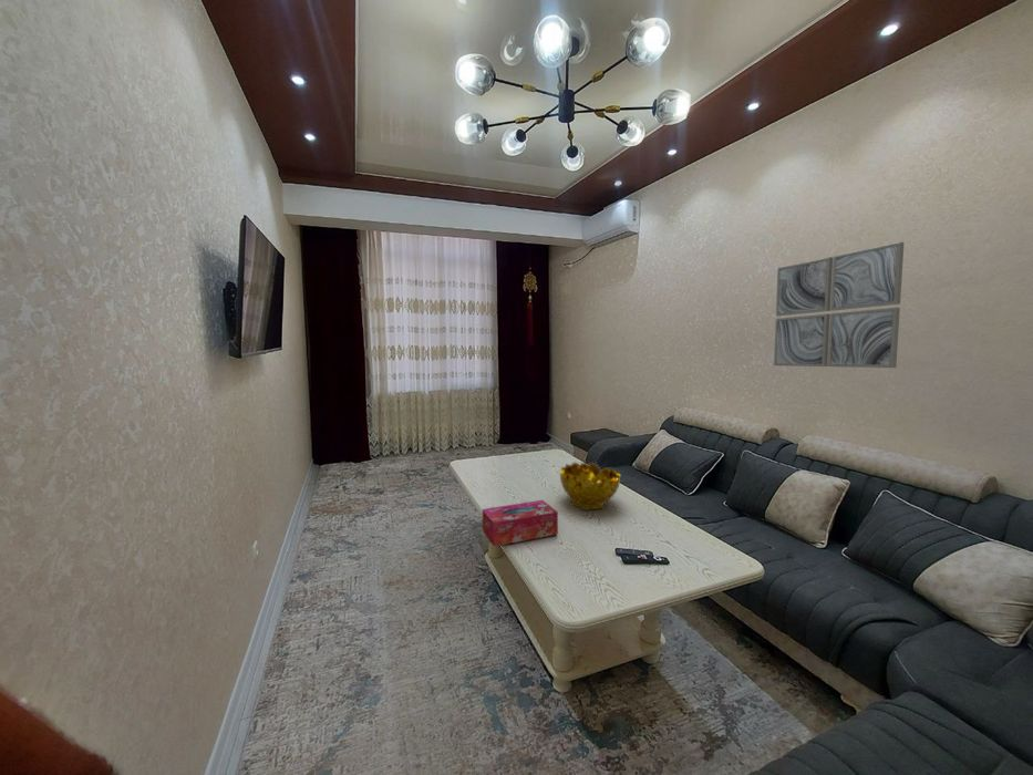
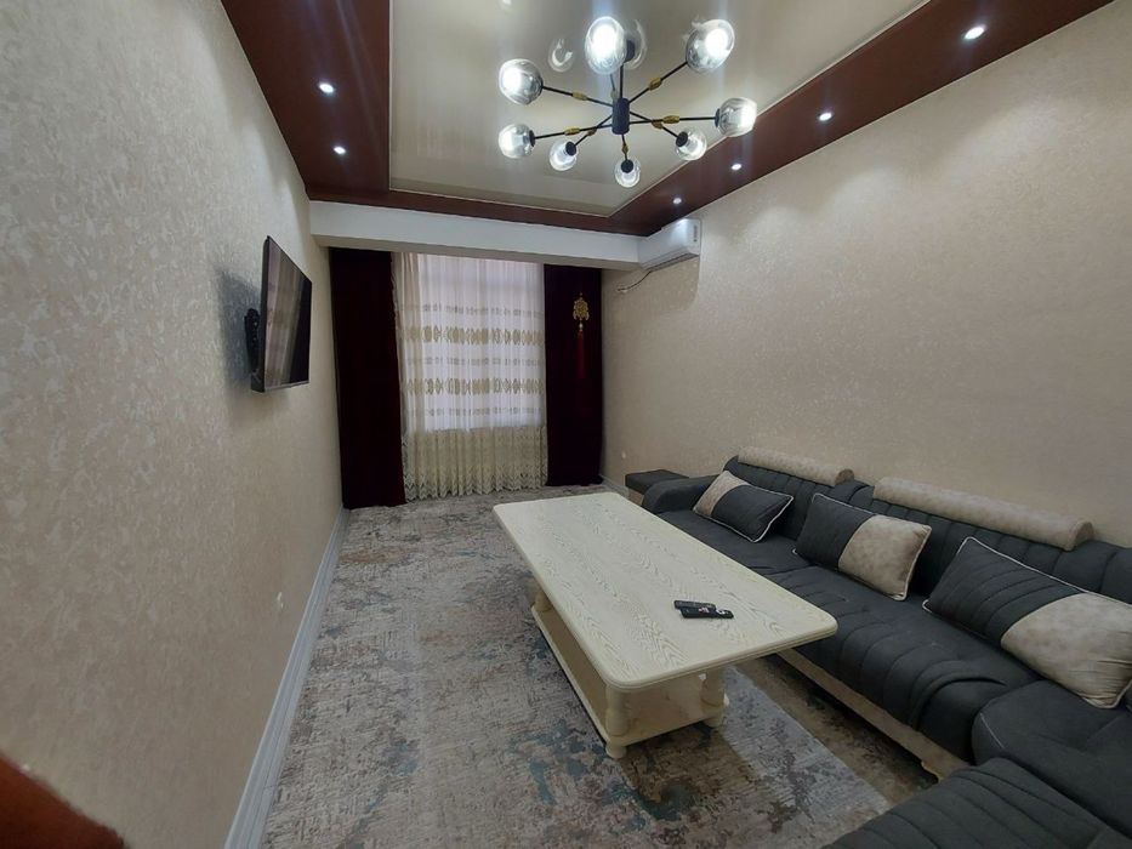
- wall art (830, 313)
- decorative bowl (589, 486)
- tissue box (519, 521)
